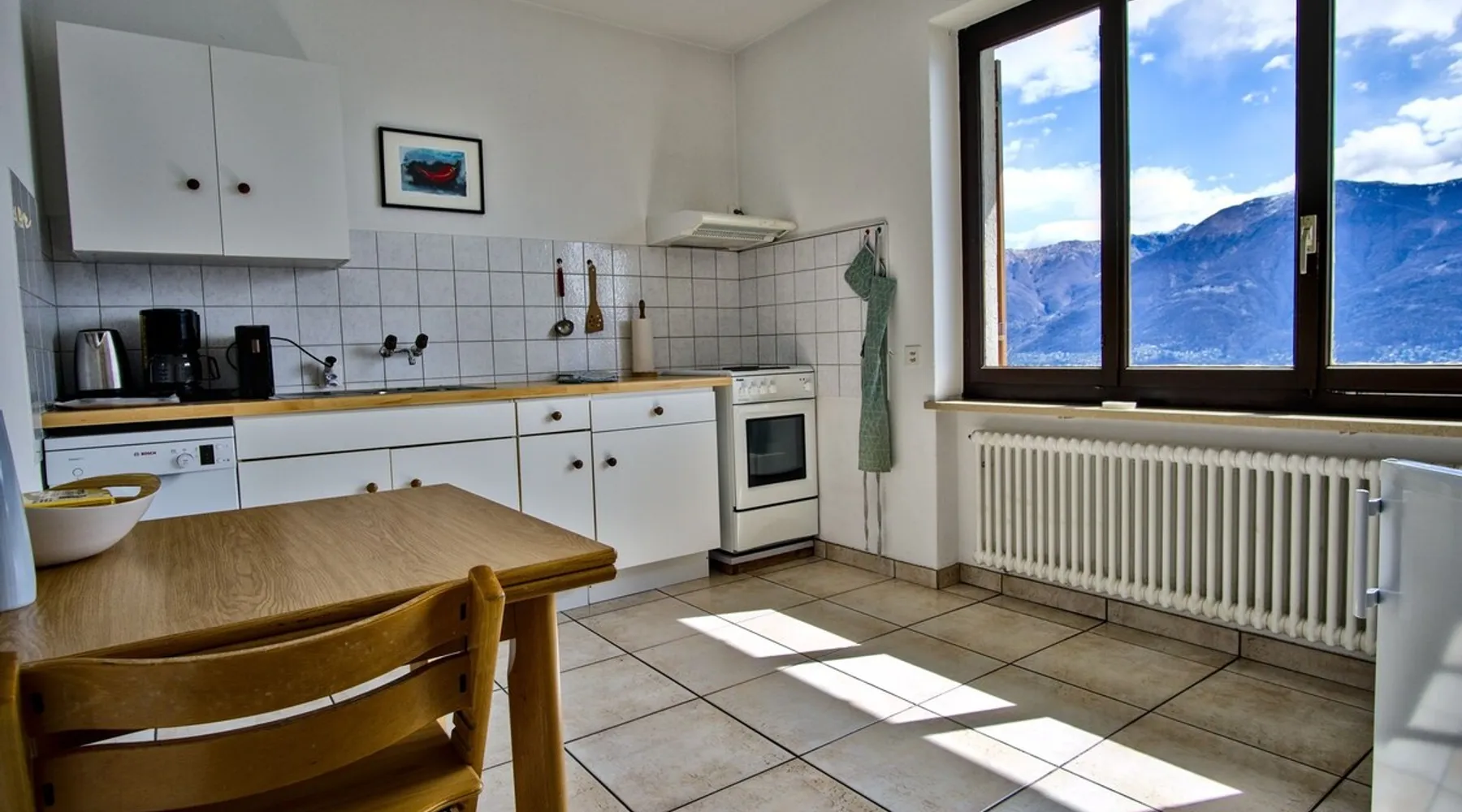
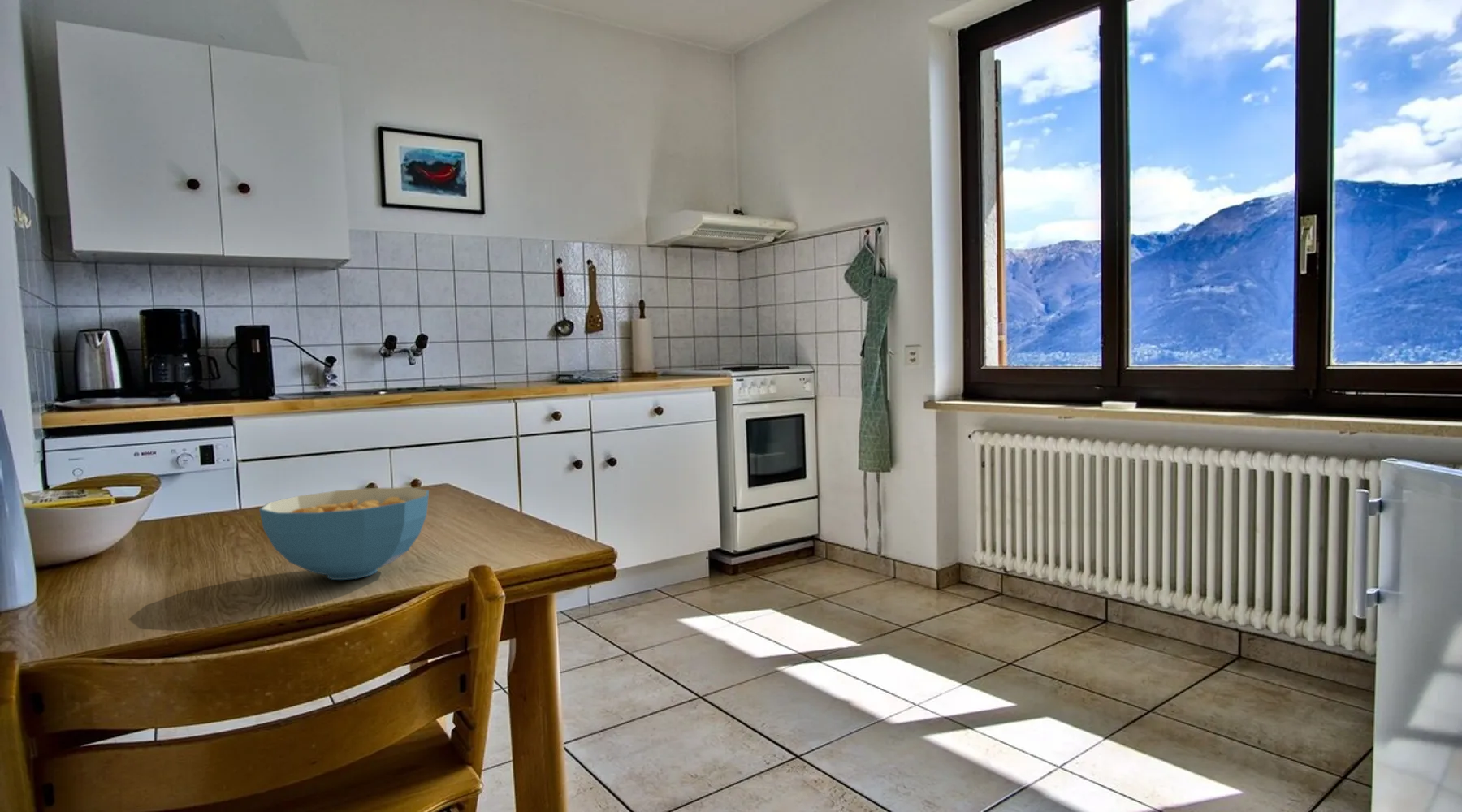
+ cereal bowl (350, 536)
